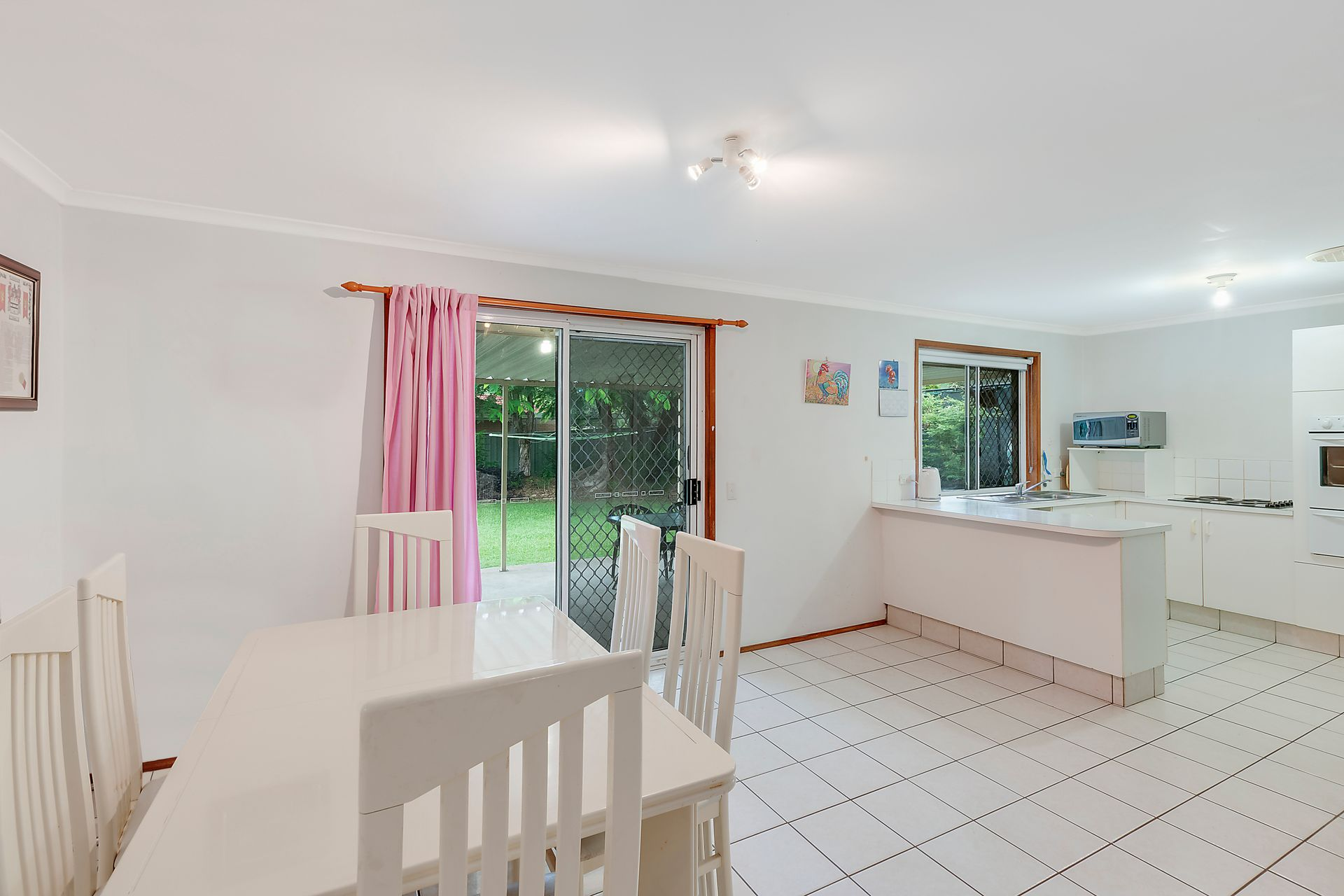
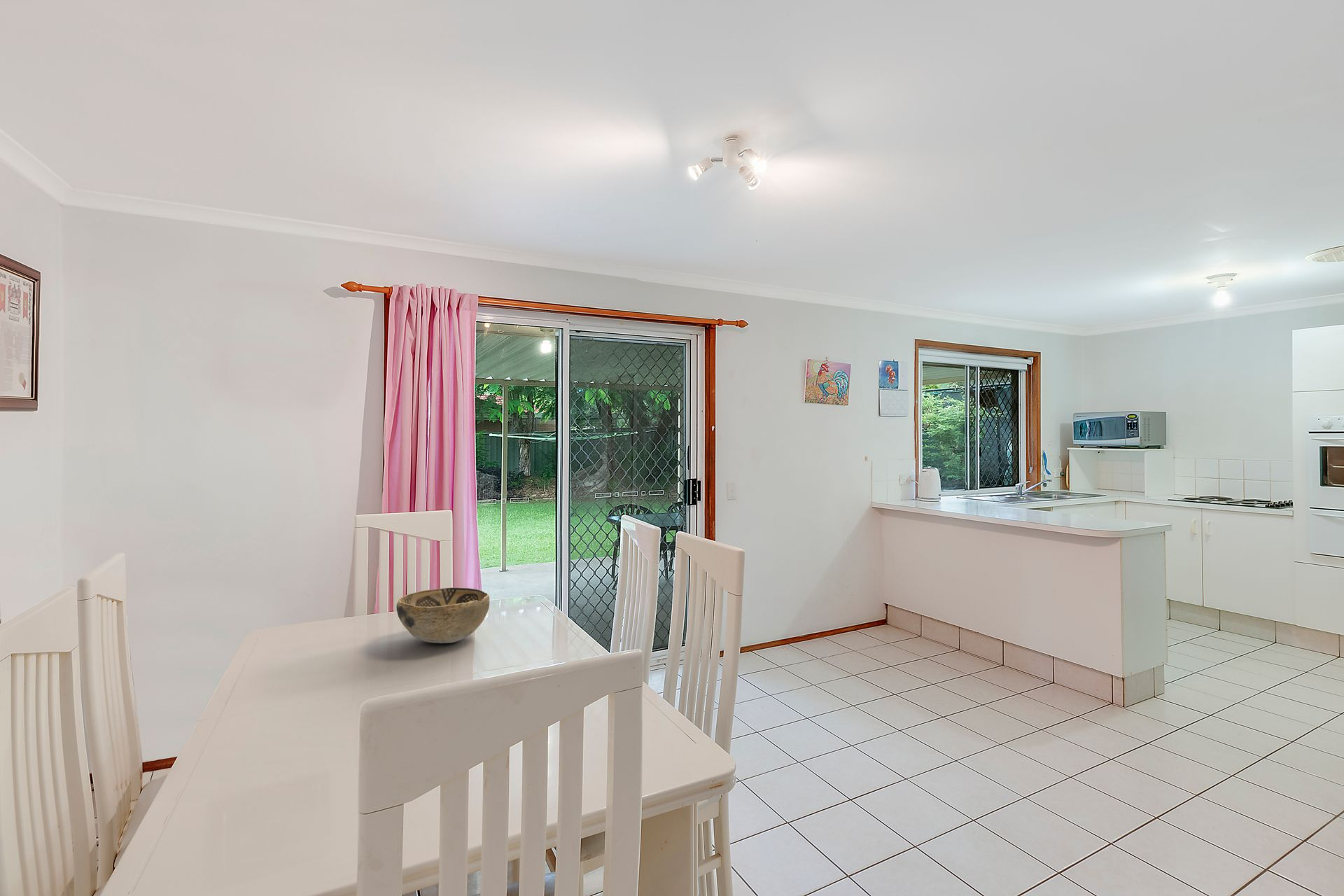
+ decorative bowl (444, 618)
